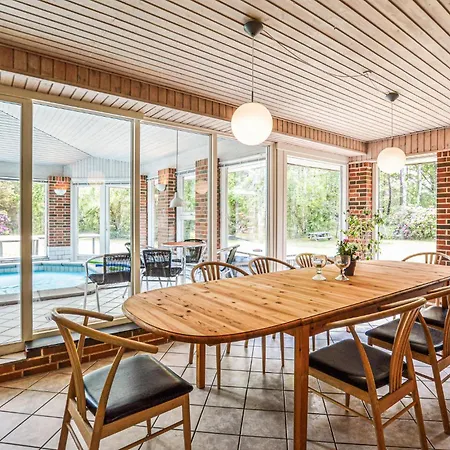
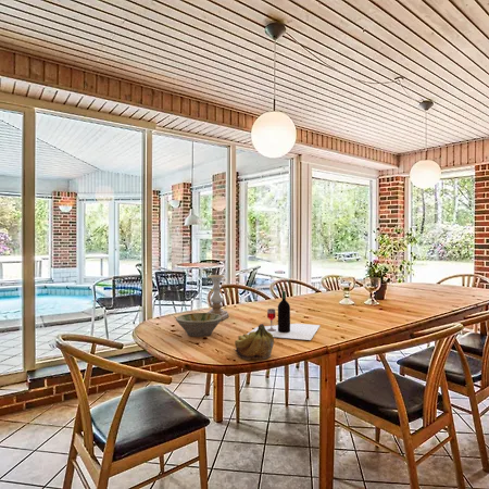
+ bowl (199, 325)
+ fruit (252, 337)
+ candle holder (216, 297)
+ wine bottle (285, 310)
